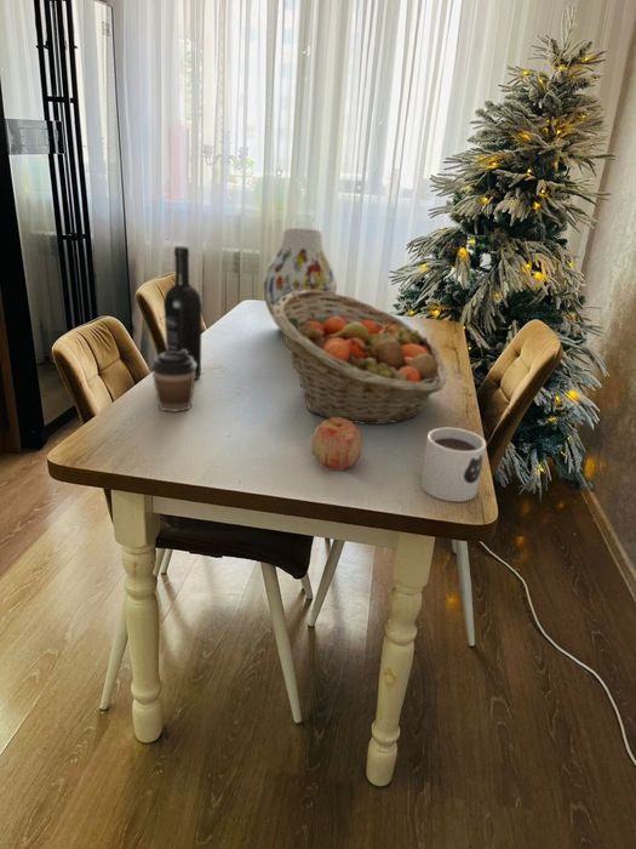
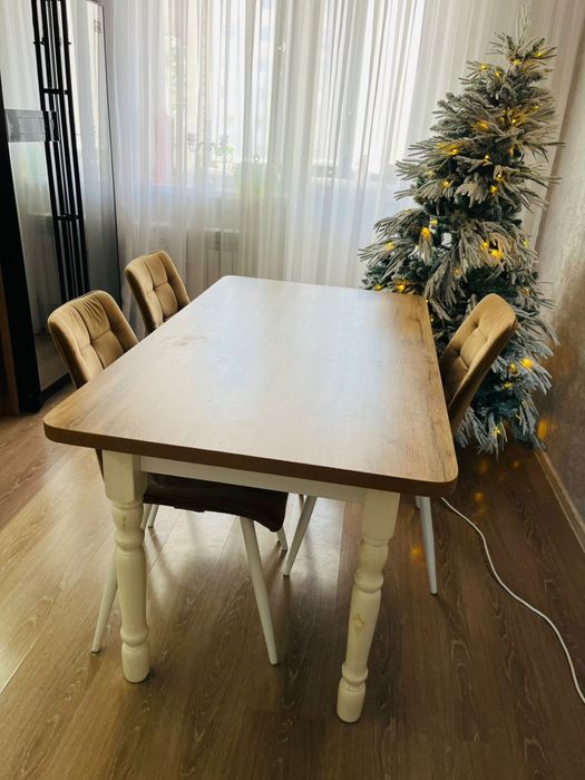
- coffee cup (173, 378)
- vase (299, 281)
- apple (336, 443)
- wine bottle (183, 314)
- mug (452, 460)
- fruit basket (360, 352)
